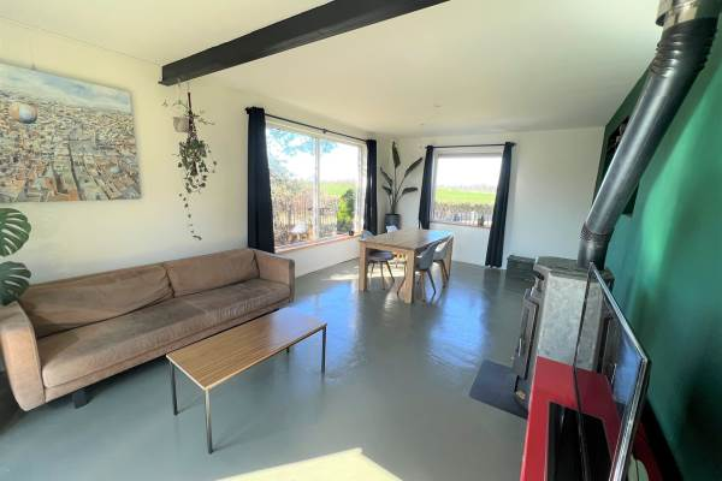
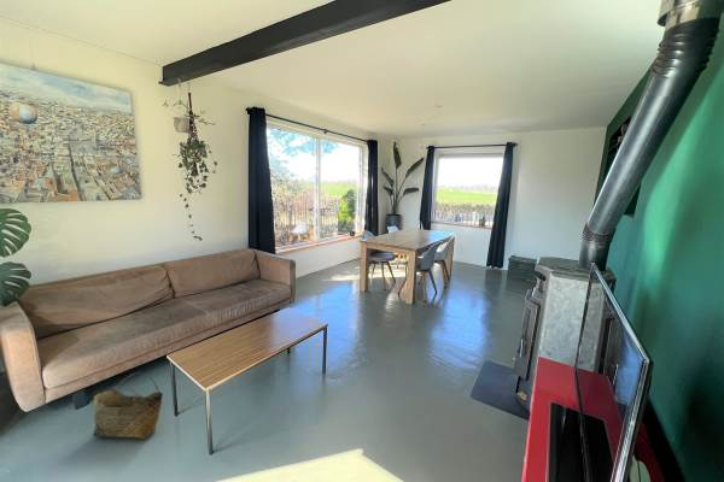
+ basket (129, 404)
